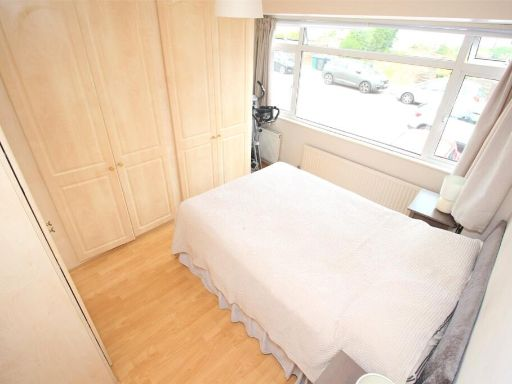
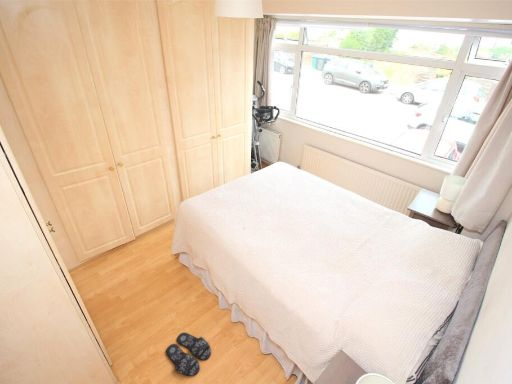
+ slippers (189, 349)
